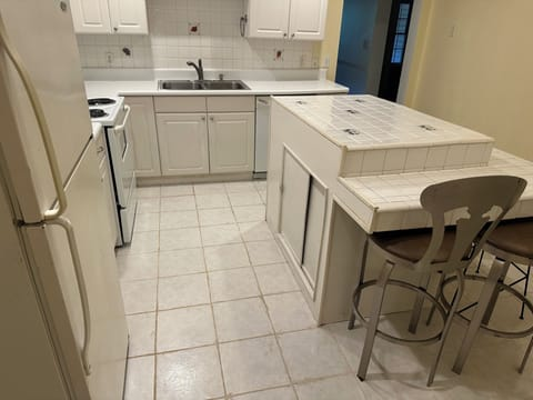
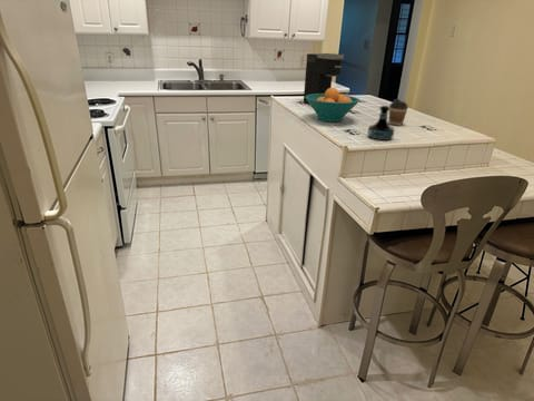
+ fruit bowl (332, 104)
+ coffee cup (397, 111)
+ coffee maker (322, 79)
+ tequila bottle (382, 121)
